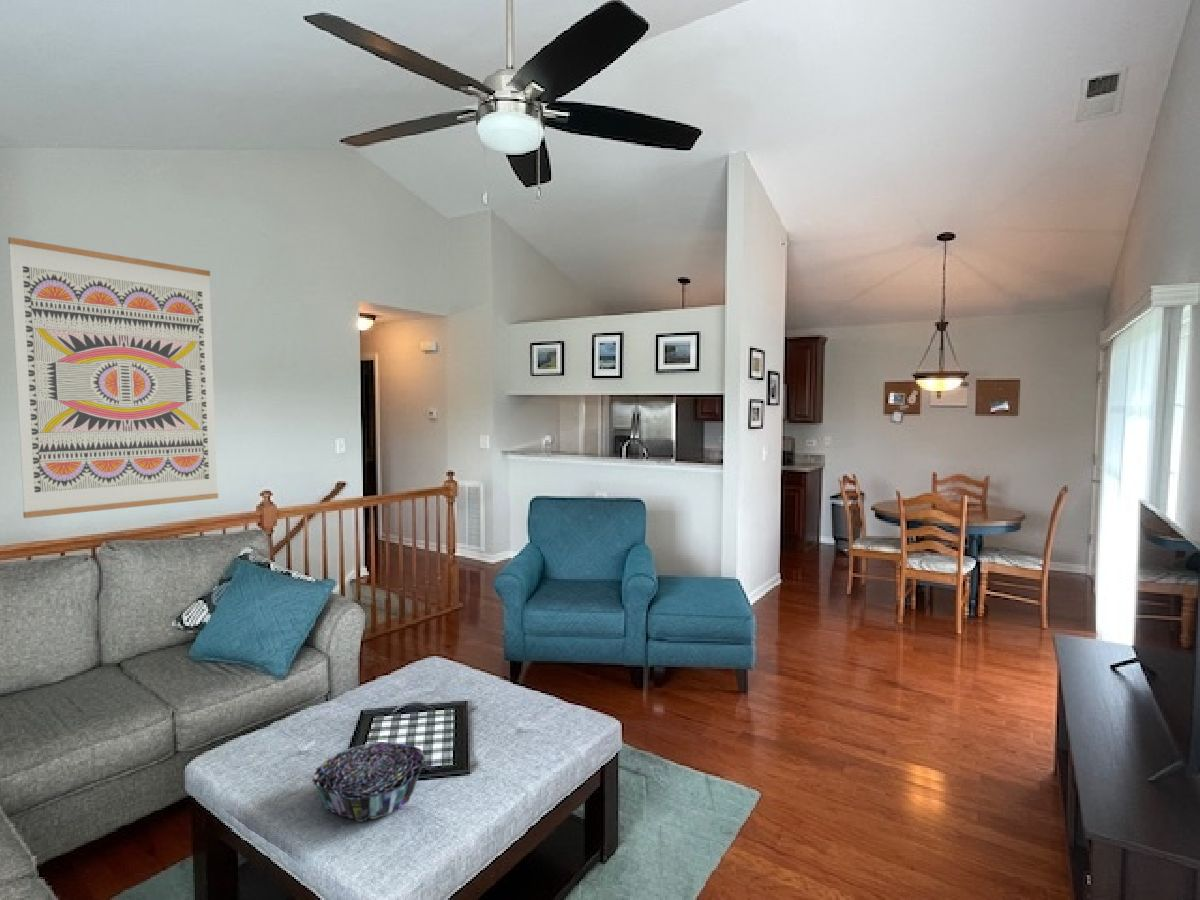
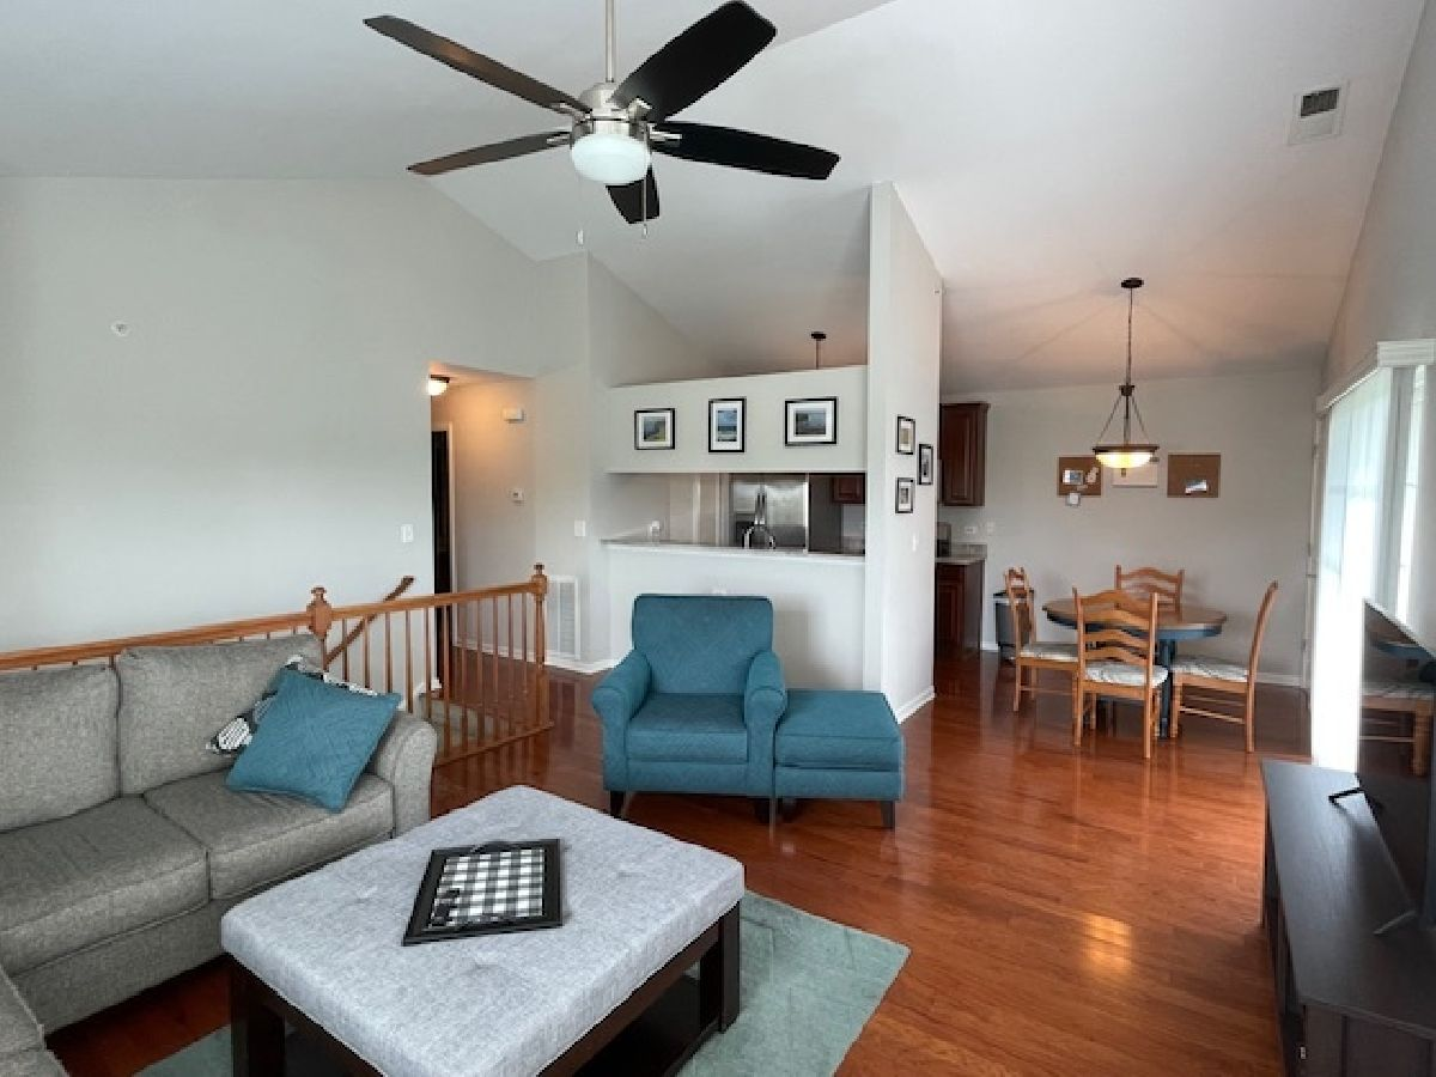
- decorative bowl (370, 782)
- wall art (125, 383)
